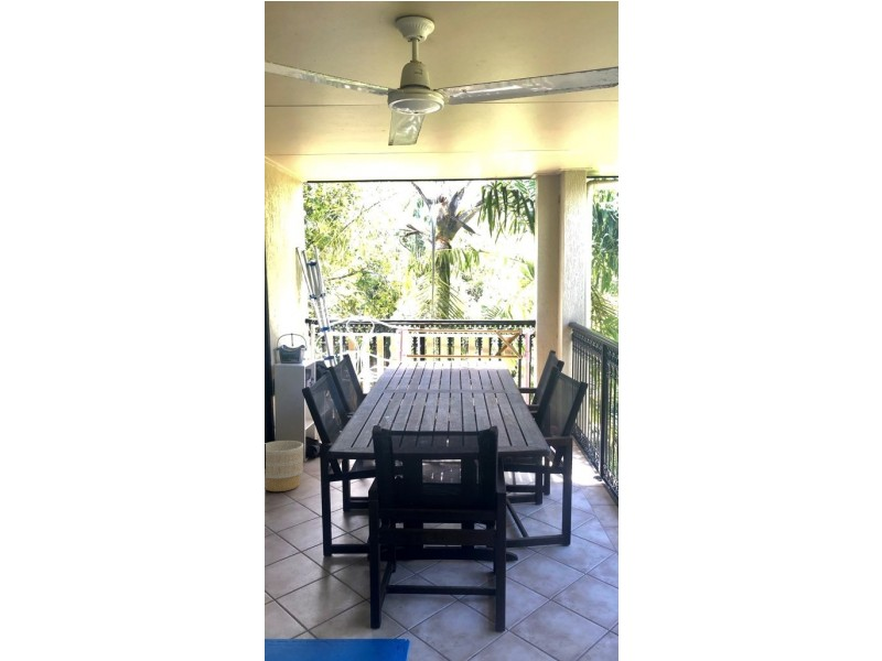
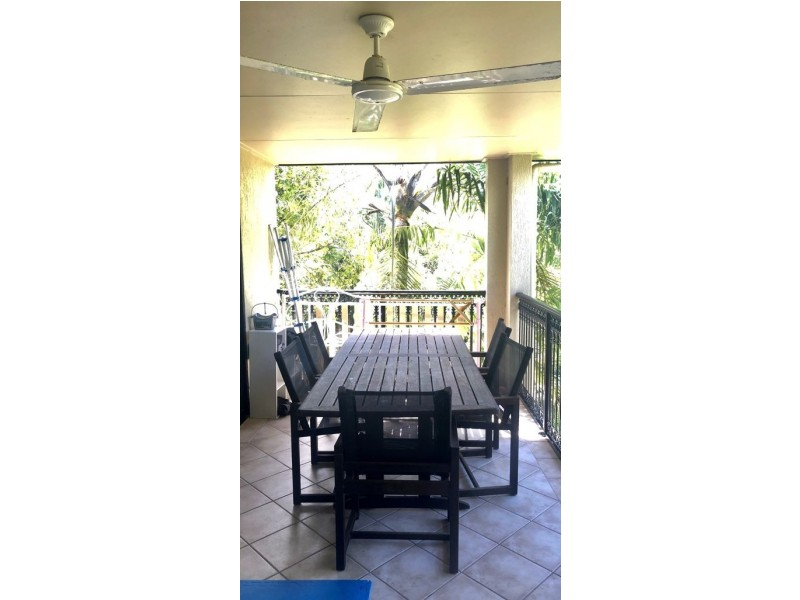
- planter (281, 465)
